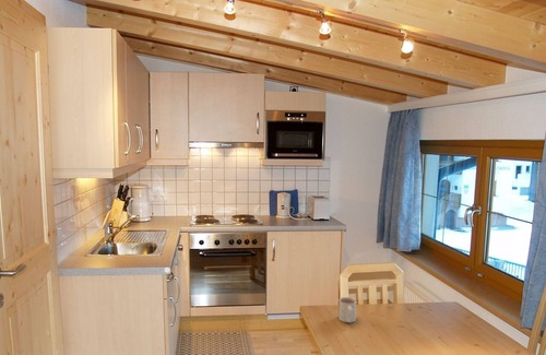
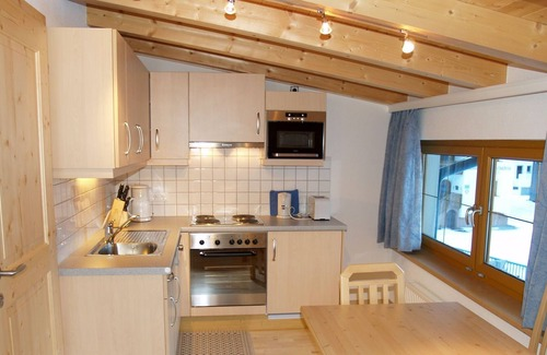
- mug (347, 311)
